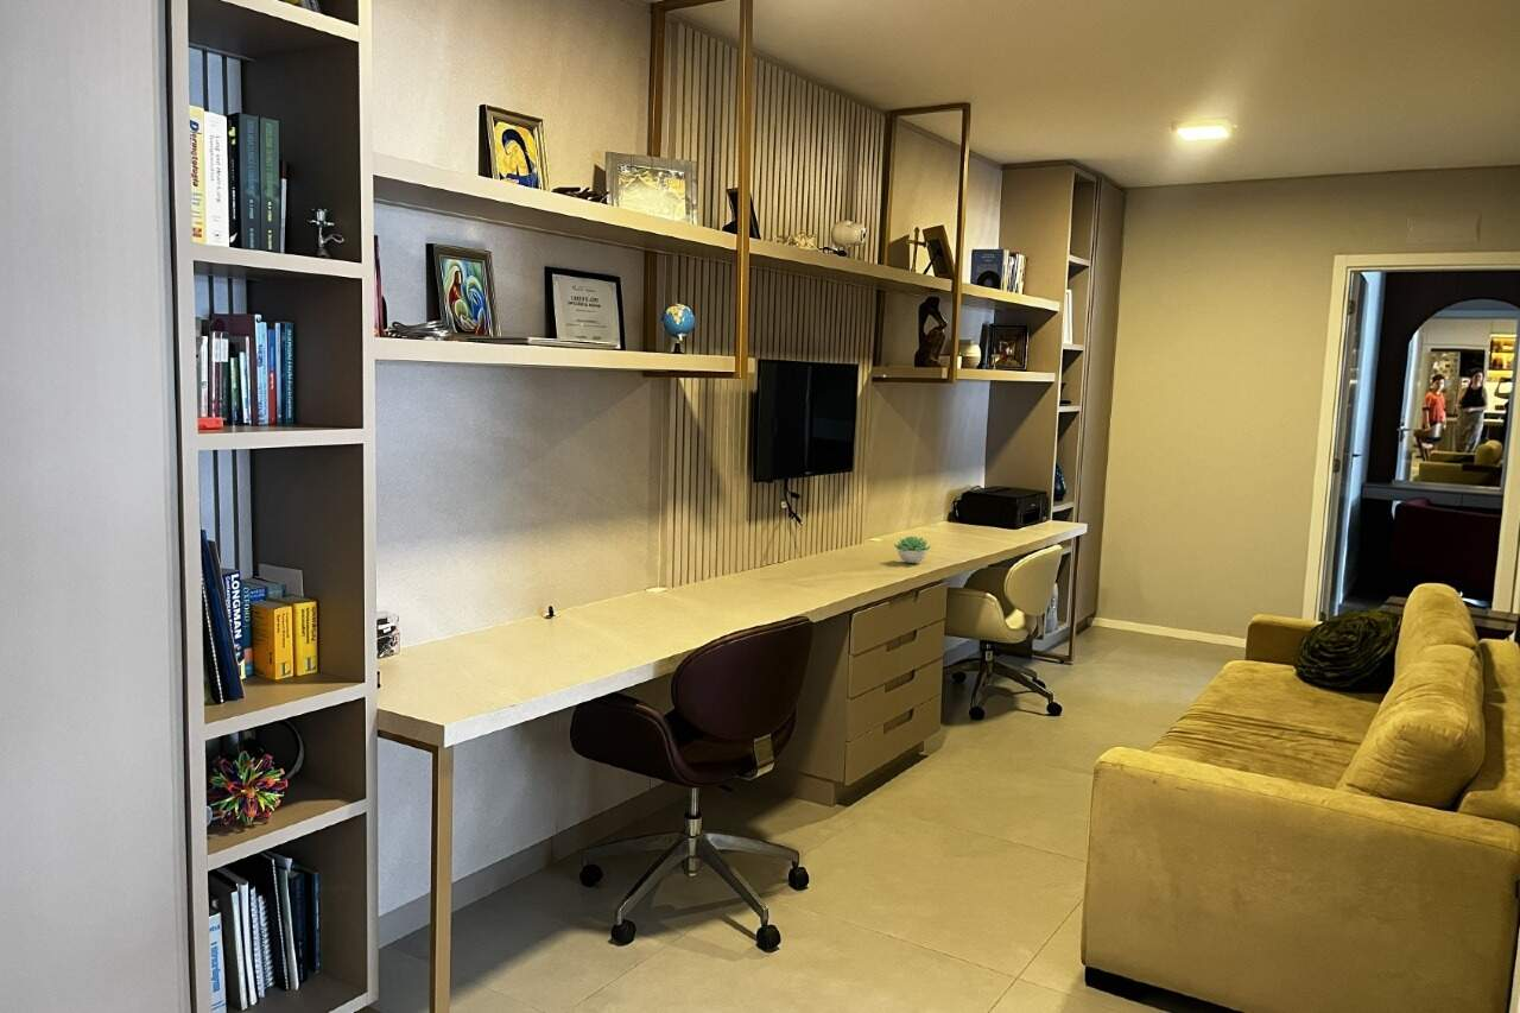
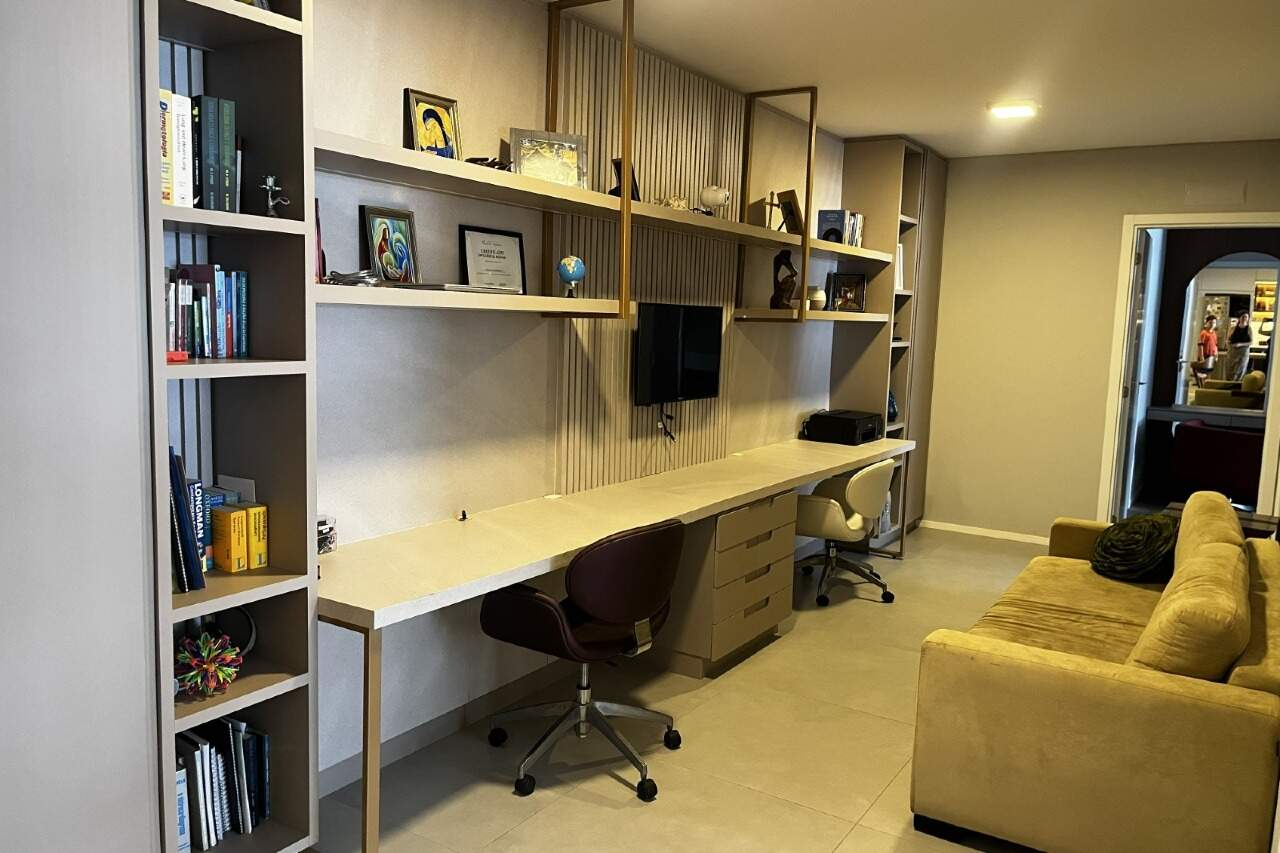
- succulent plant (912, 550)
